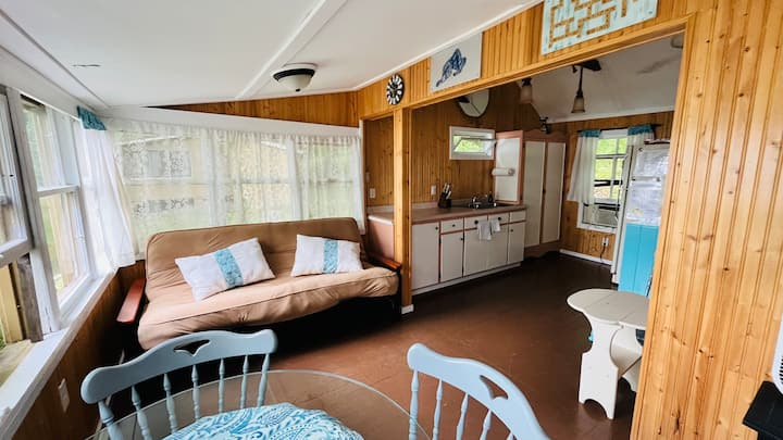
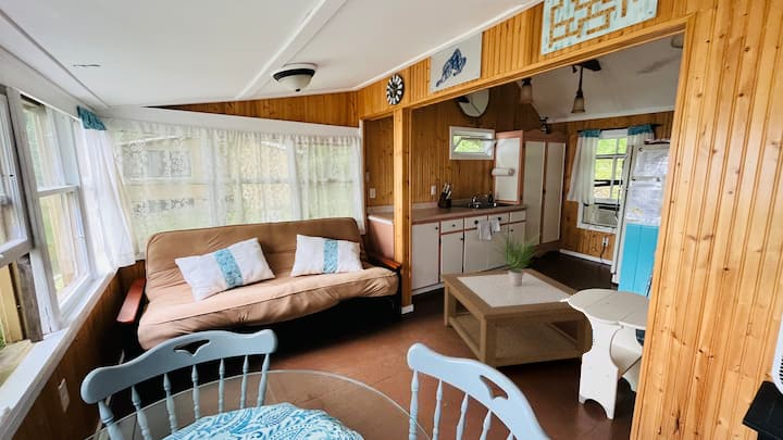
+ coffee table (510, 315)
+ potted plant (515, 257)
